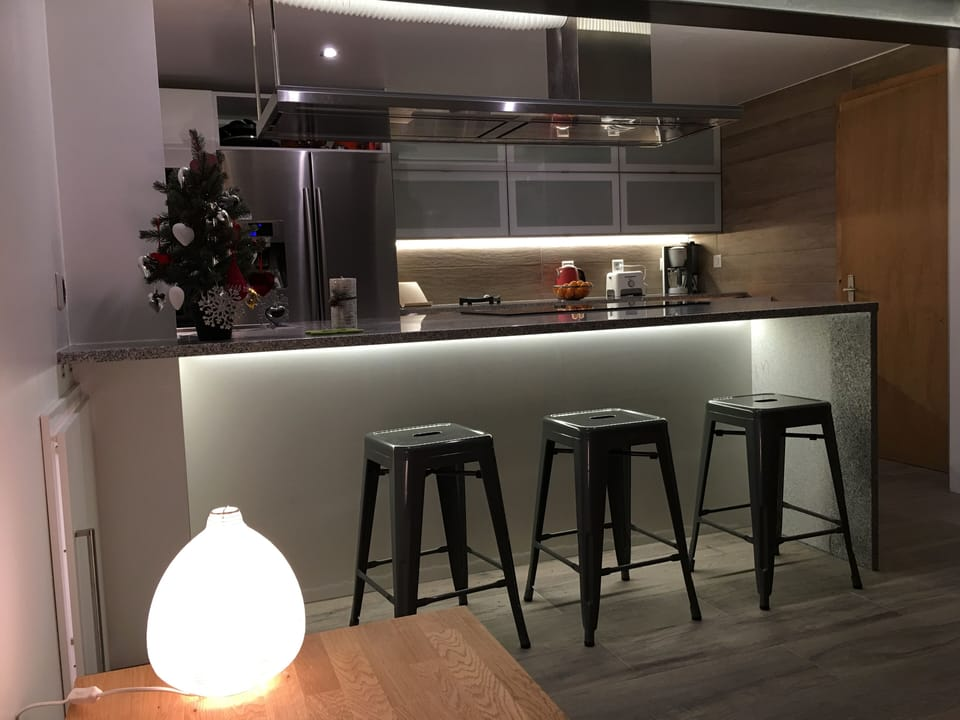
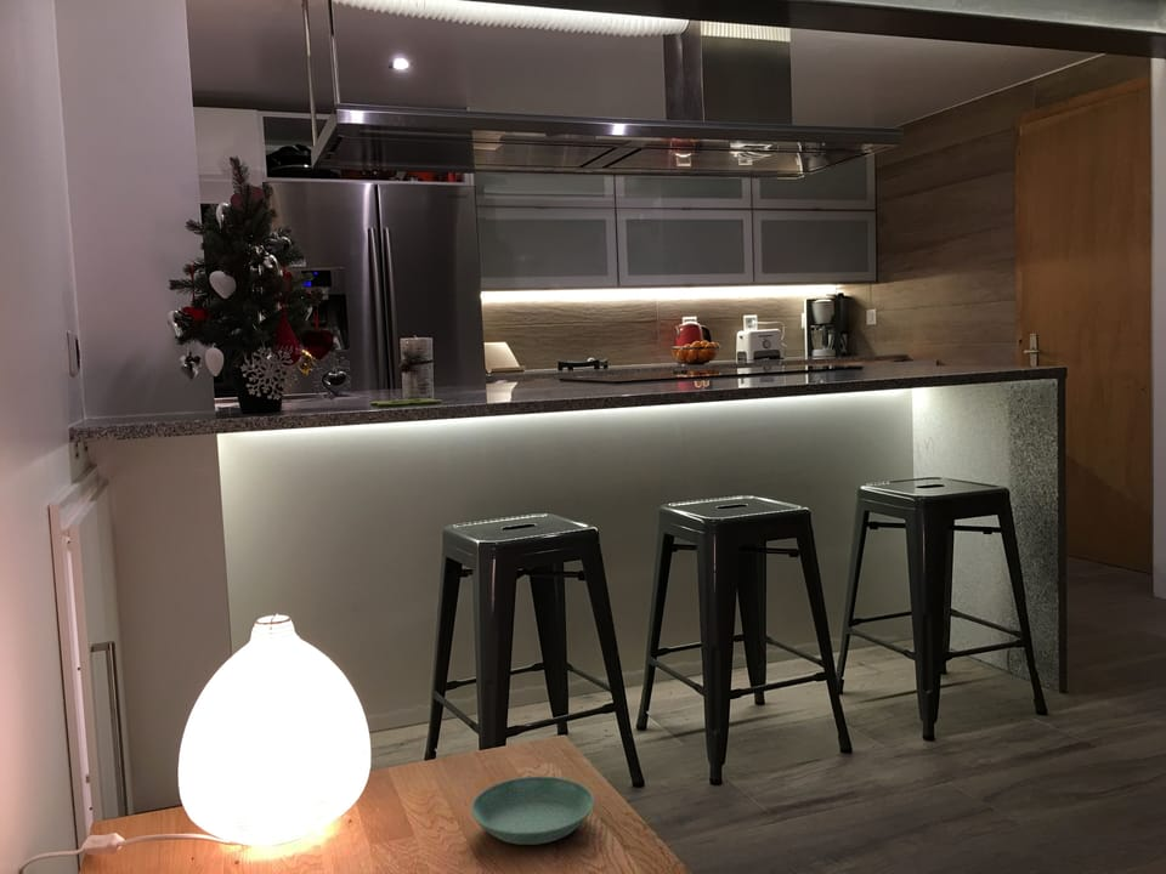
+ saucer (533, 812)
